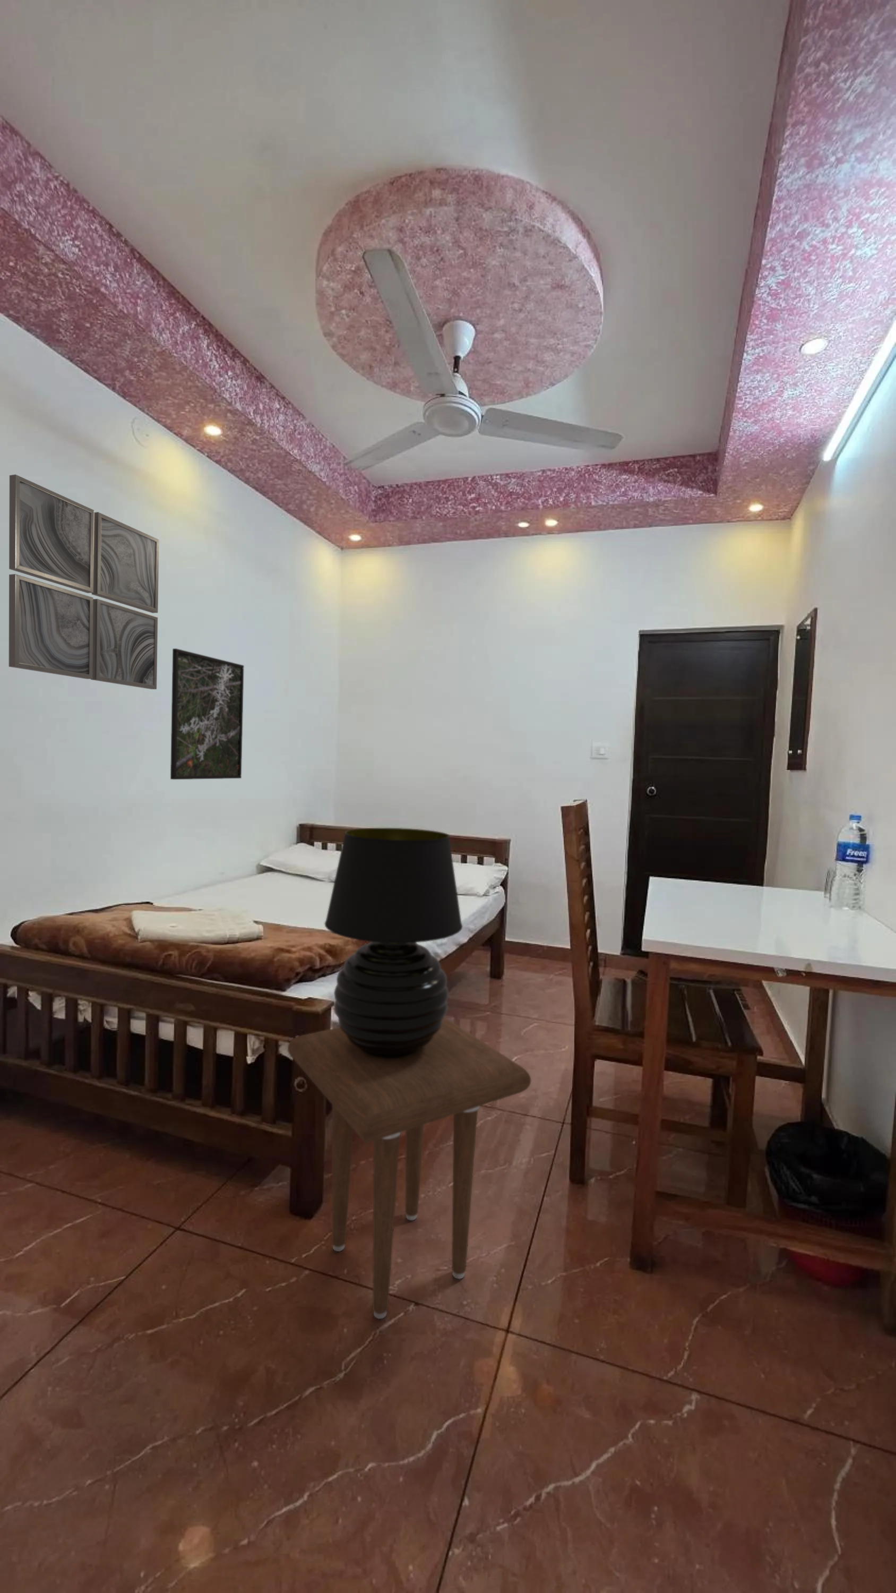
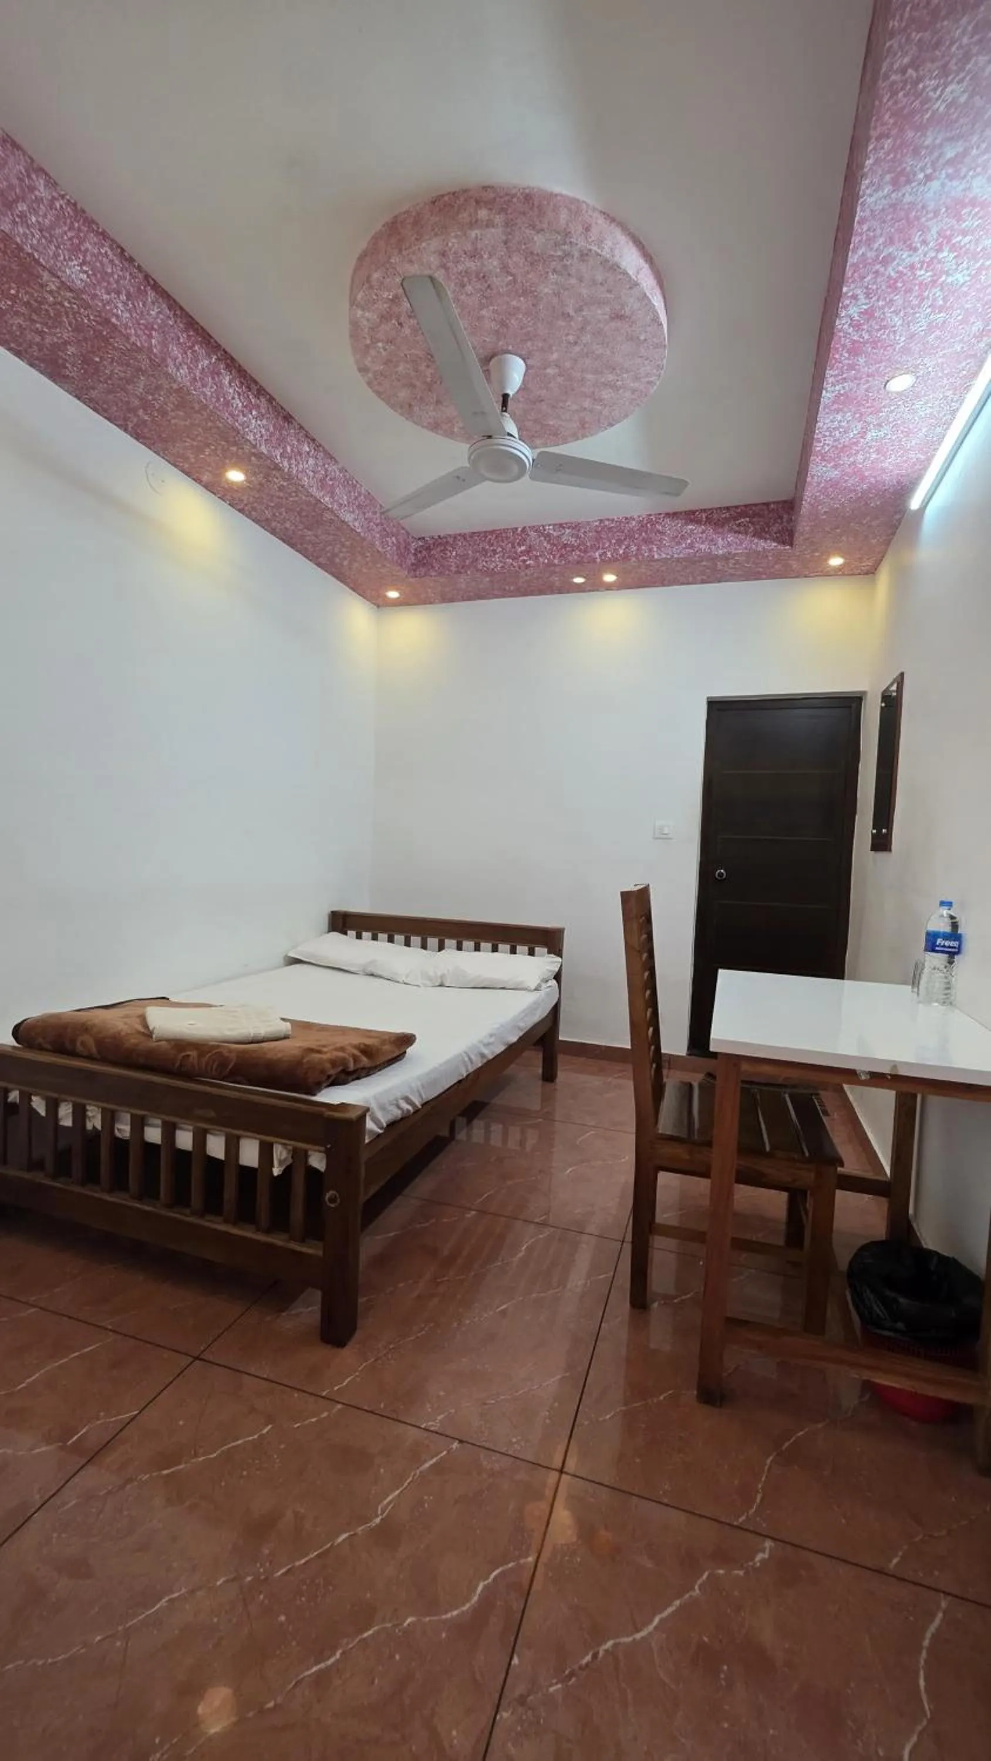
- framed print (209, 719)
- wall art (91, 597)
- side table (398, 1154)
- table lamp (394, 940)
